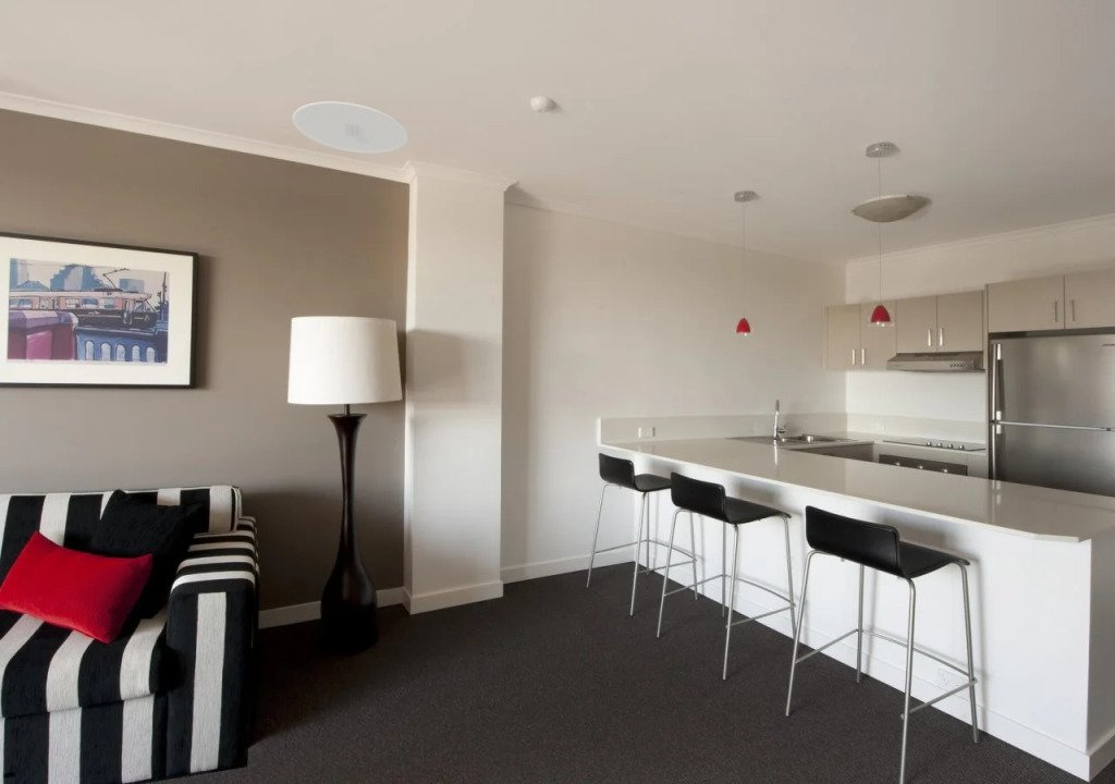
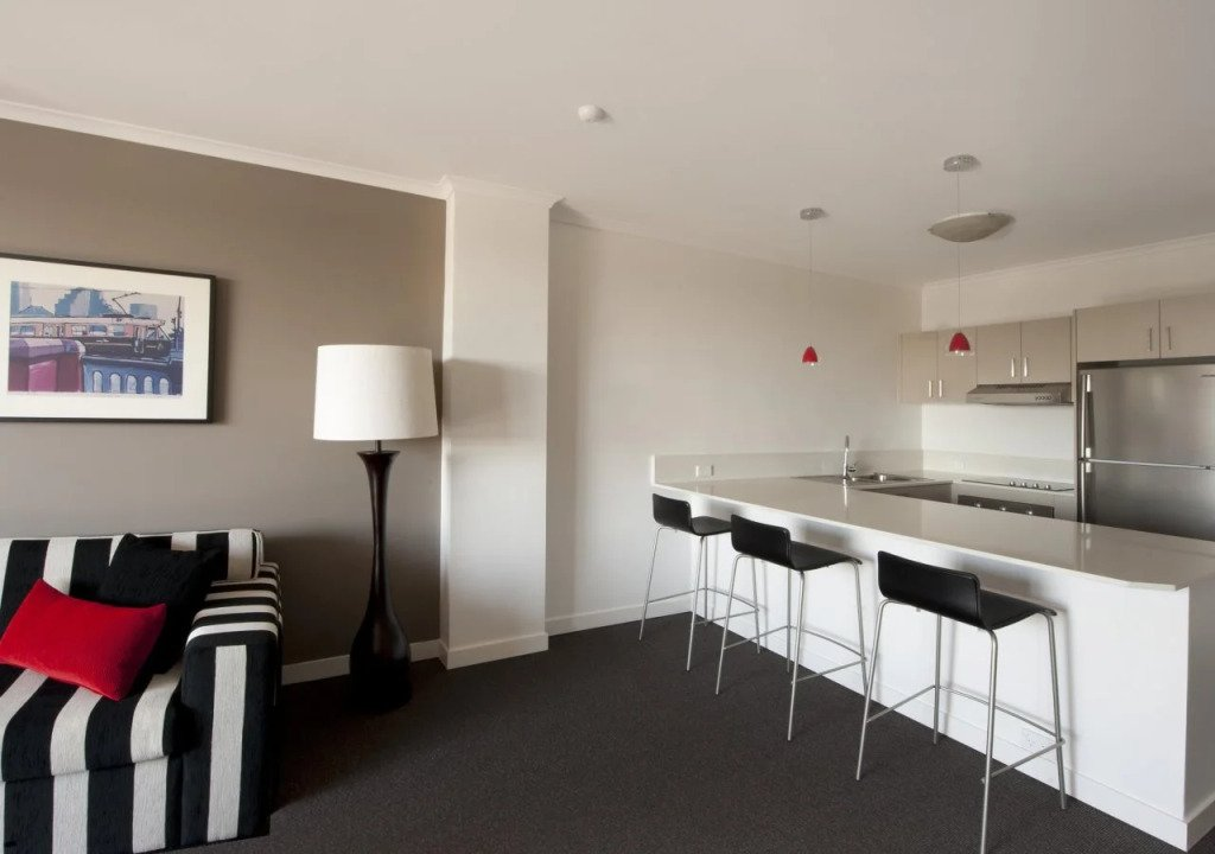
- ceiling light (352, 125)
